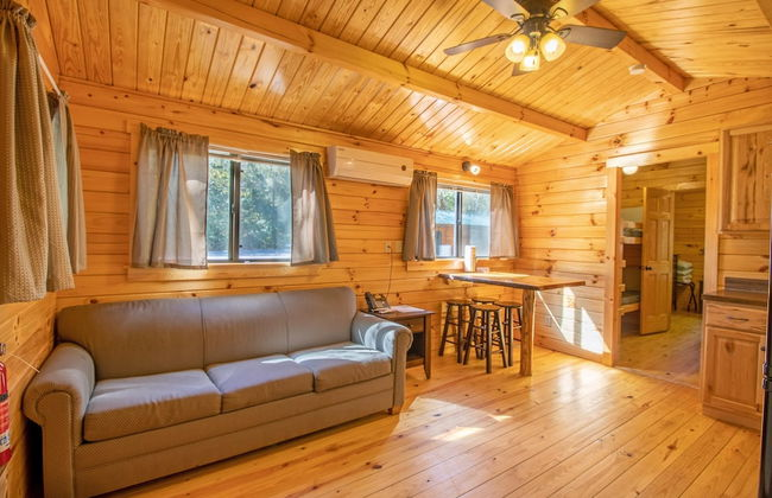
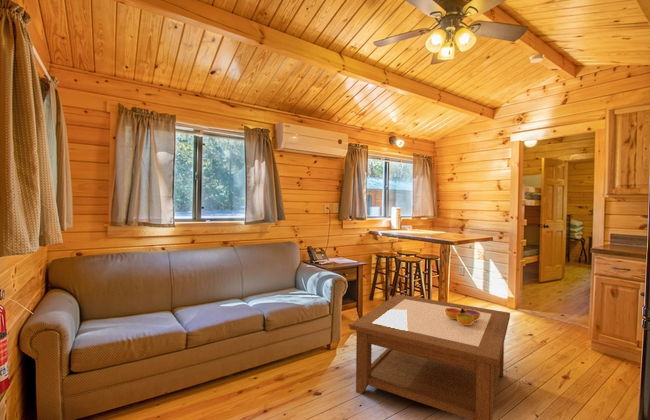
+ coffee table (433, 350)
+ decorative bowl (460, 313)
